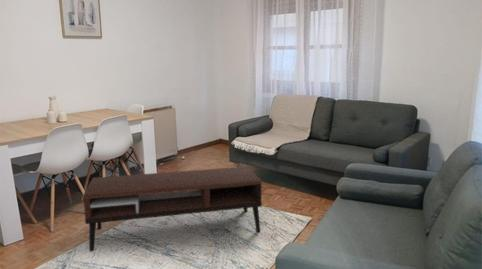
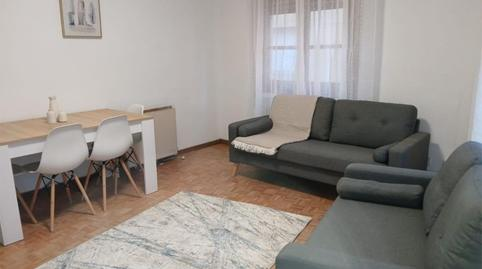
- coffee table (176, 204)
